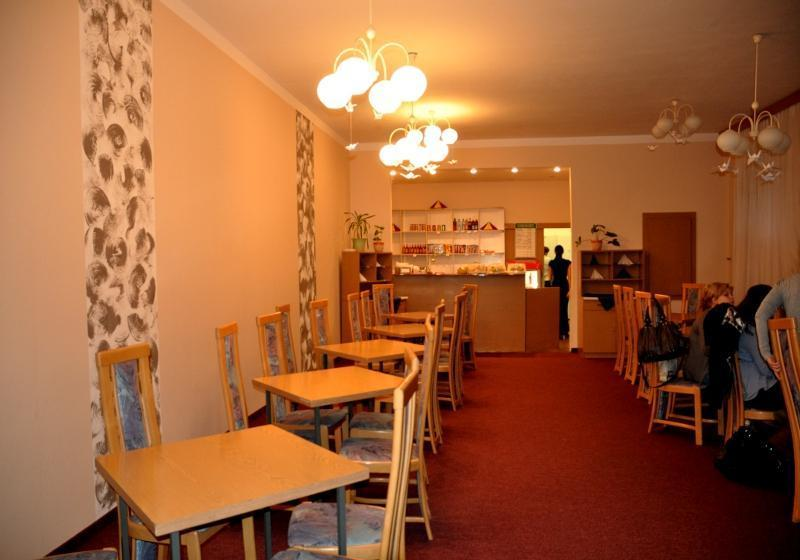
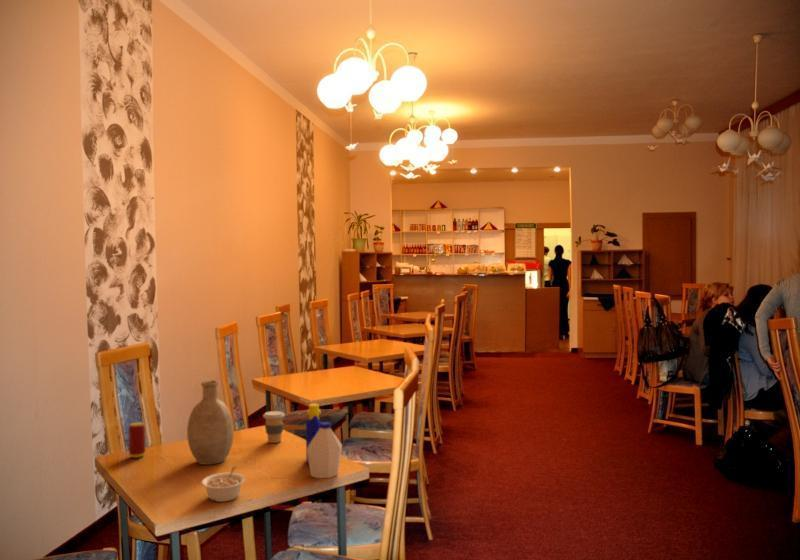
+ legume (223, 485)
+ bottle (318, 438)
+ decorative vase (210, 421)
+ beverage can (137, 440)
+ coffee cup (274, 427)
